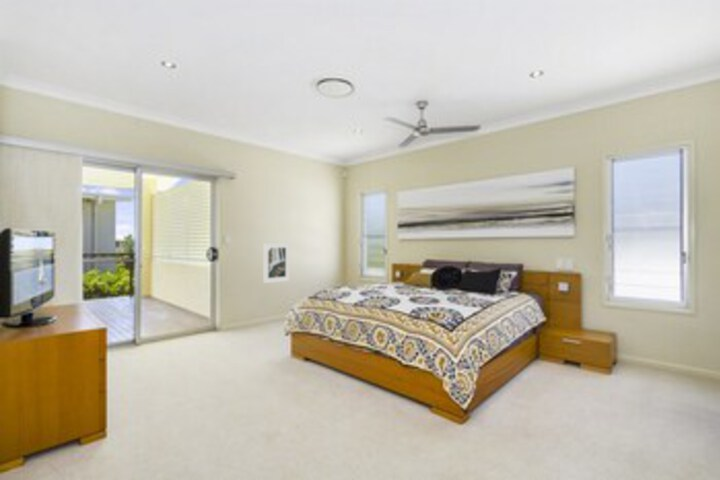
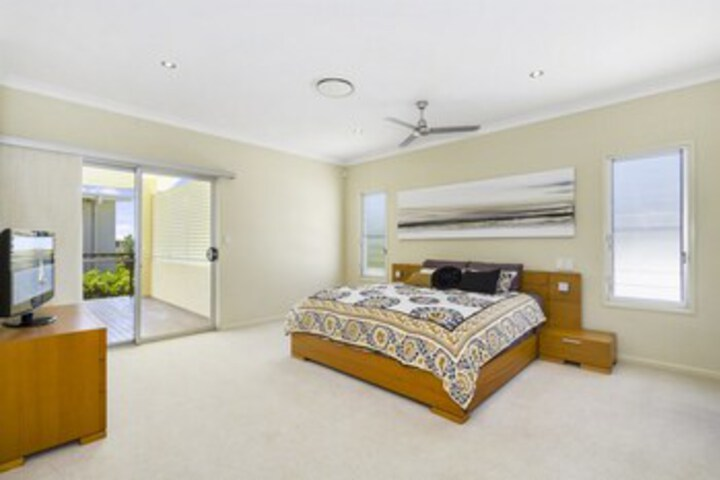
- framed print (277, 262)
